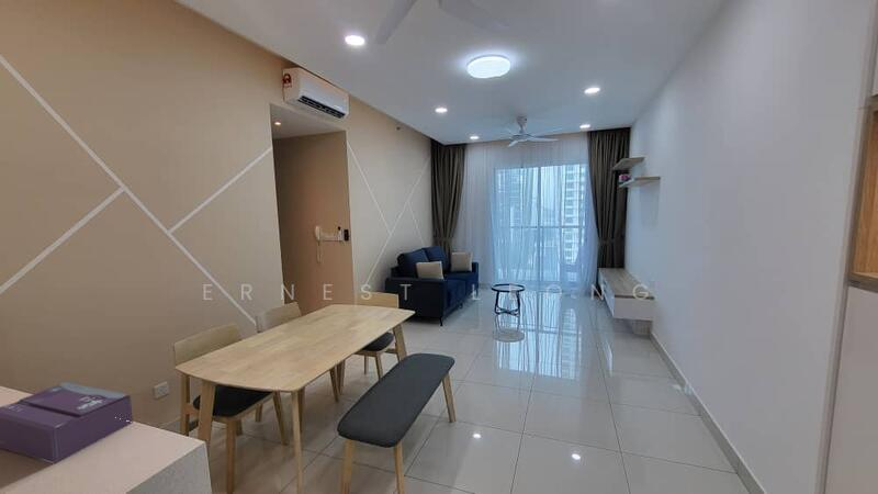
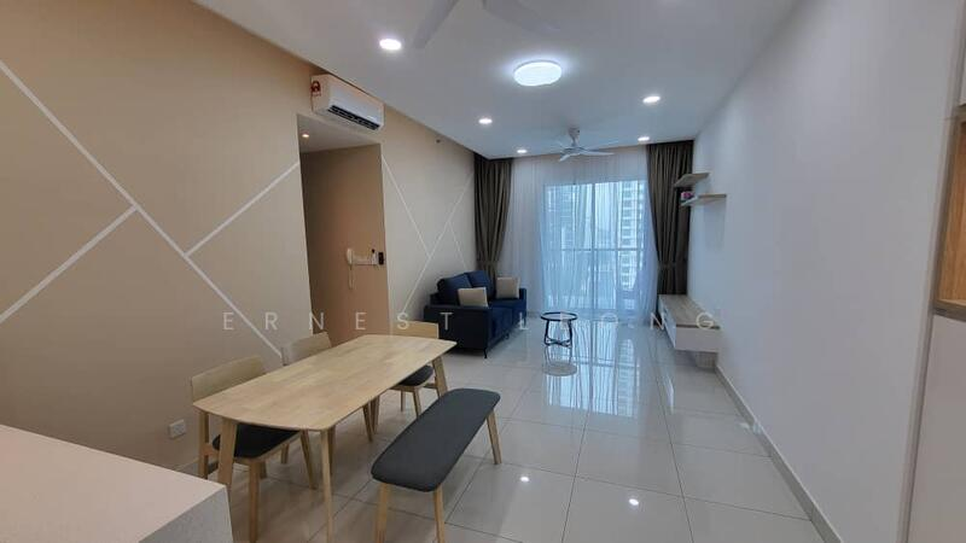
- tissue box (60, 417)
